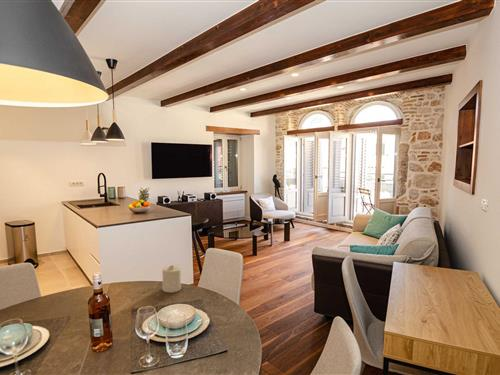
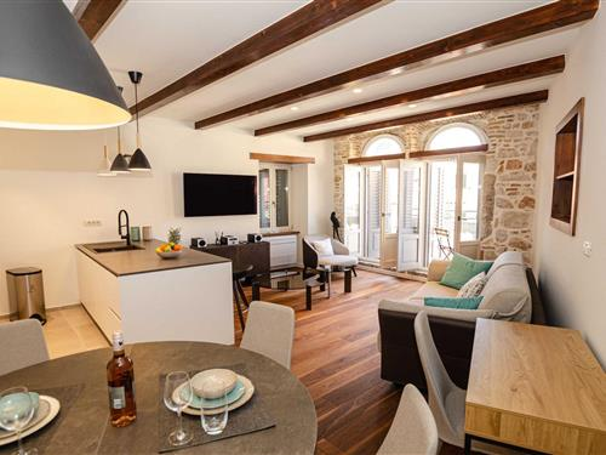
- candle (171, 277)
